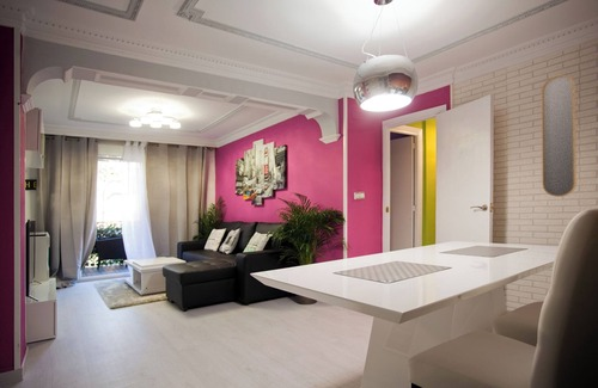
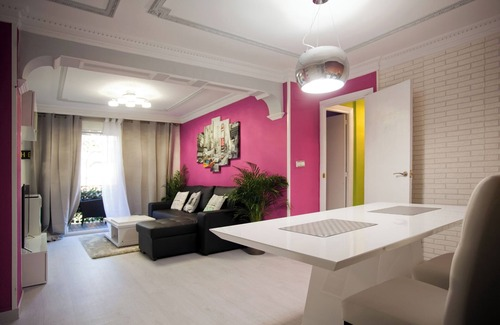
- home mirror (557, 136)
